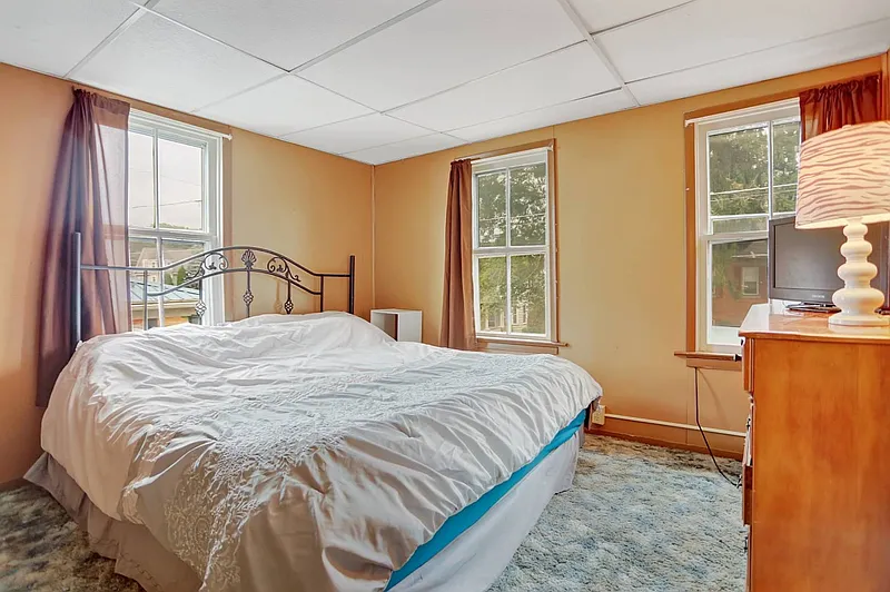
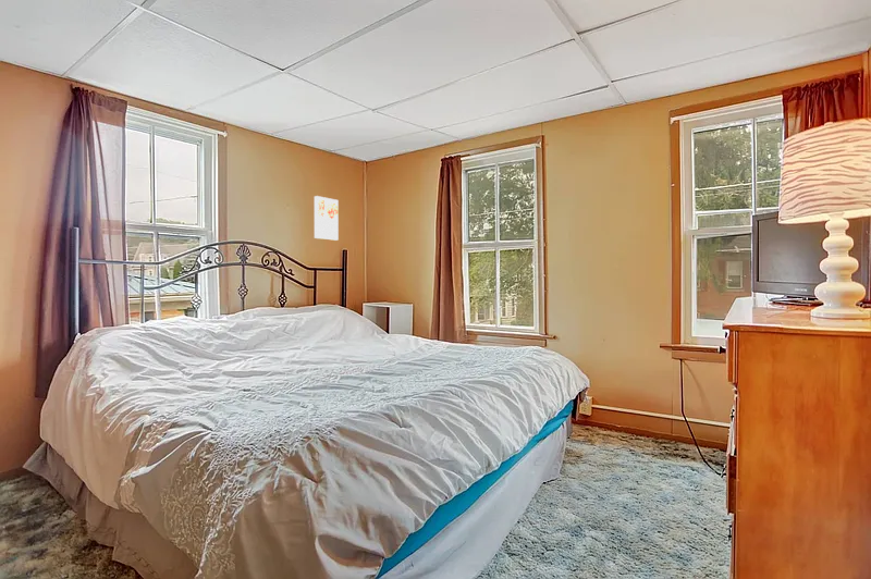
+ wall art (326, 218)
